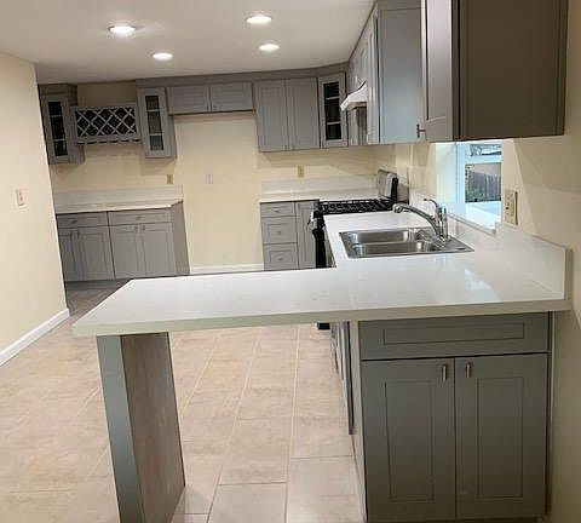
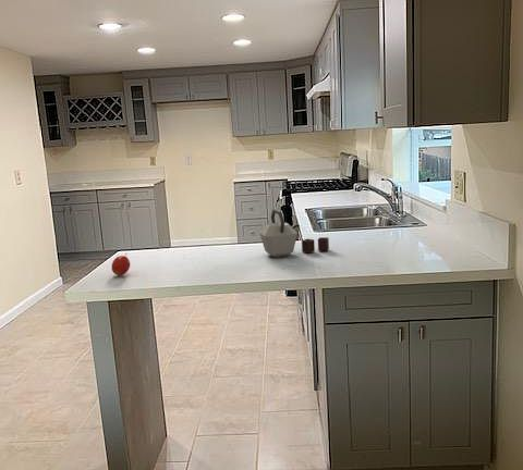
+ fruit (121, 264)
+ kettle (294, 231)
